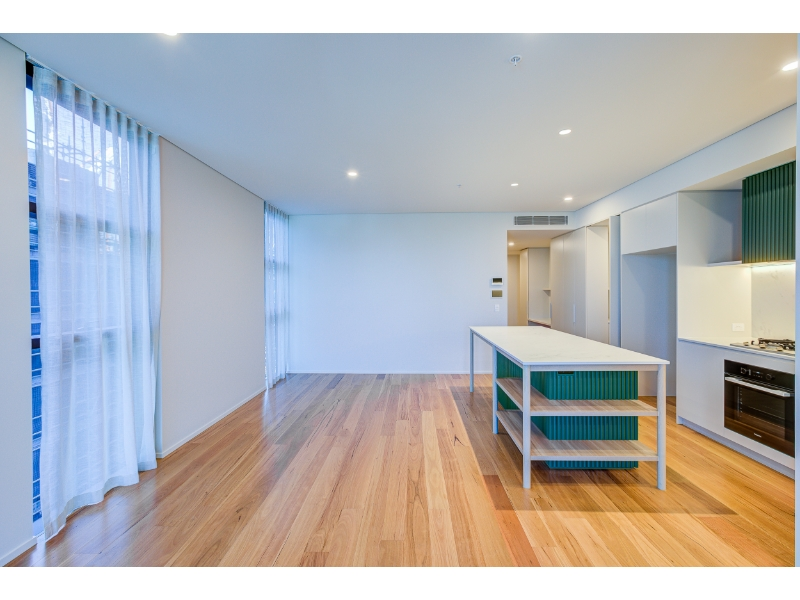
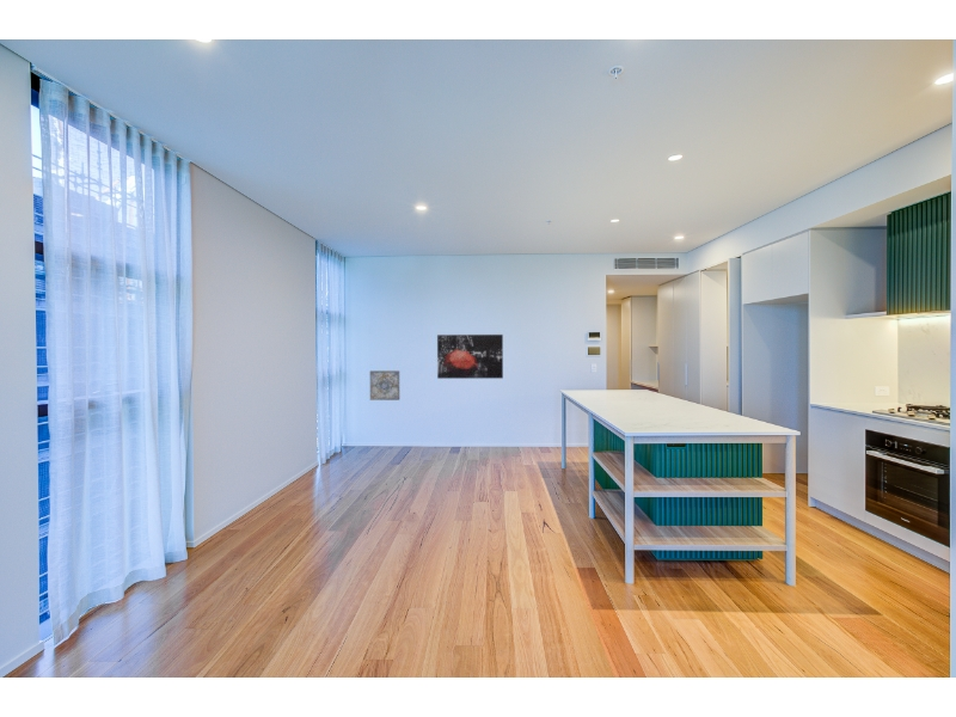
+ wall art (470, 356)
+ wall art (385, 385)
